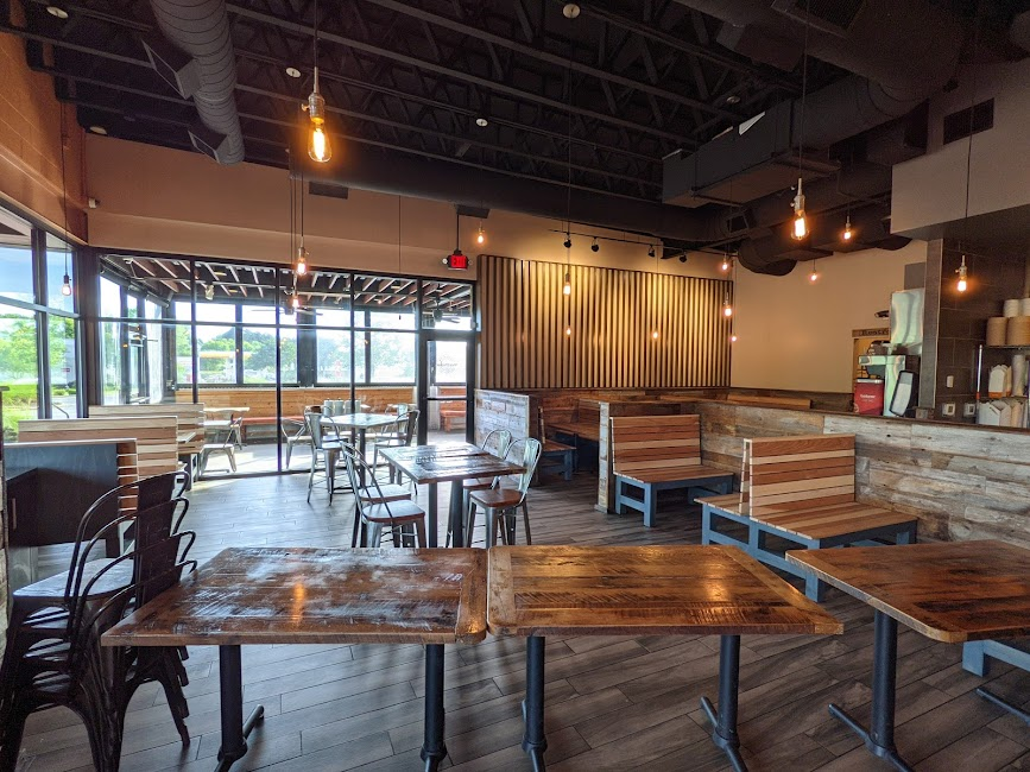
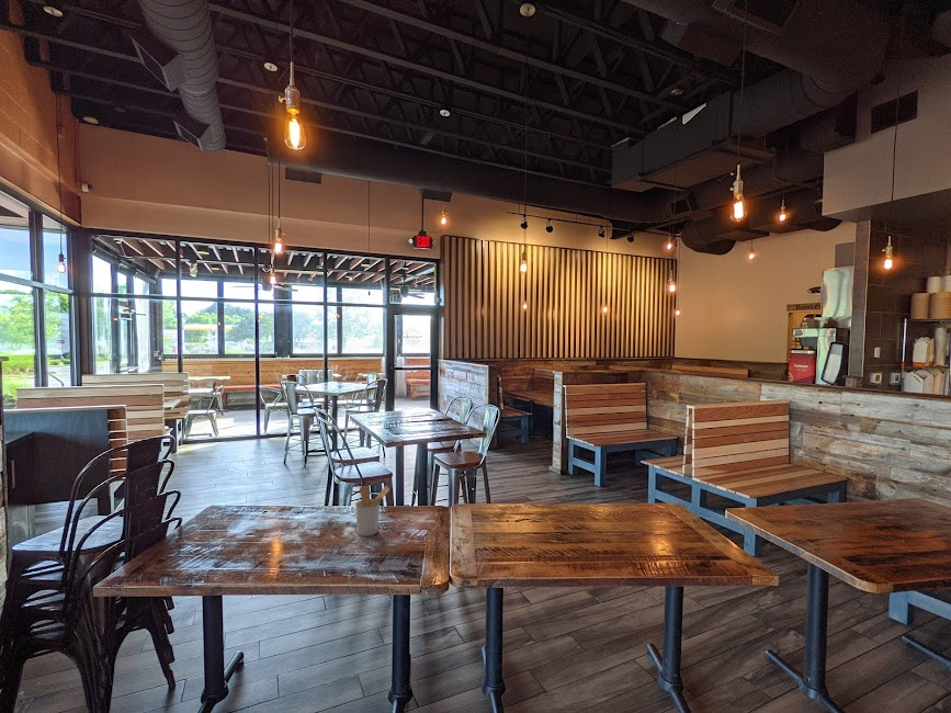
+ utensil holder (373, 509)
